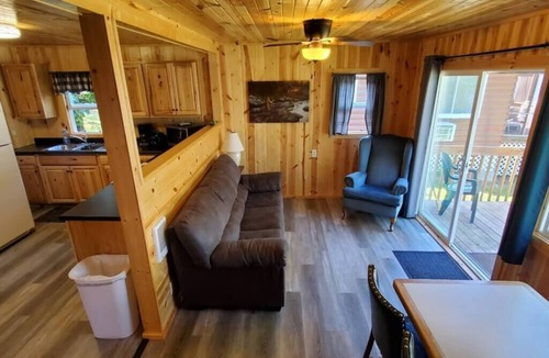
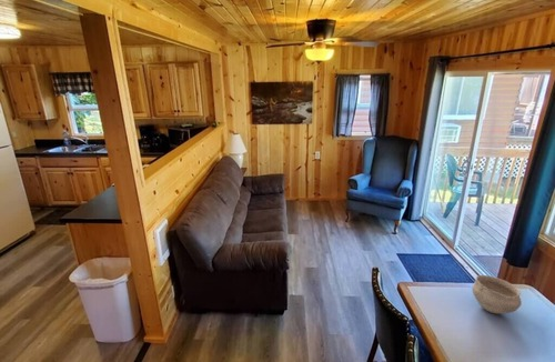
+ bowl (495, 295)
